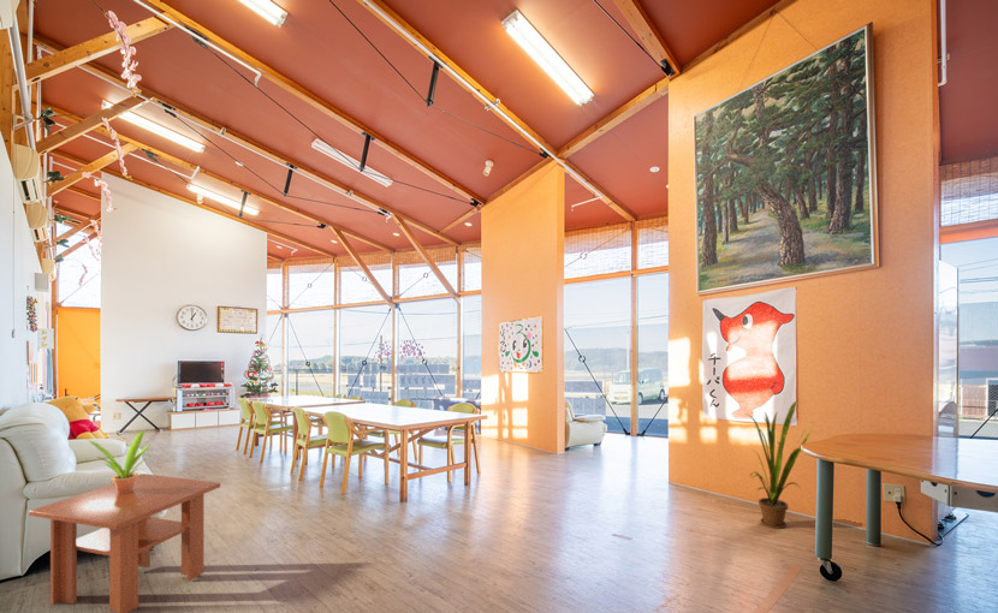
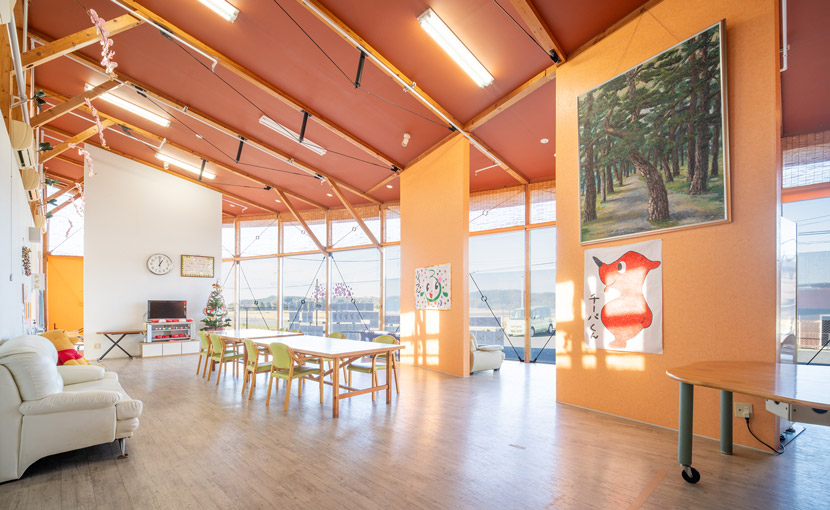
- coffee table (131, 541)
- house plant (773, 463)
- potted plant (126, 463)
